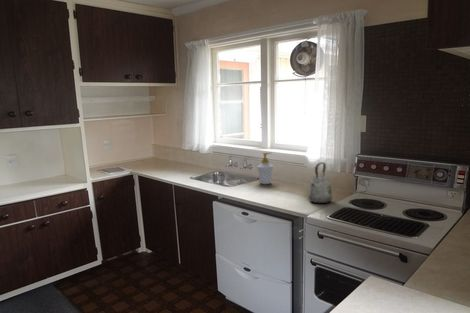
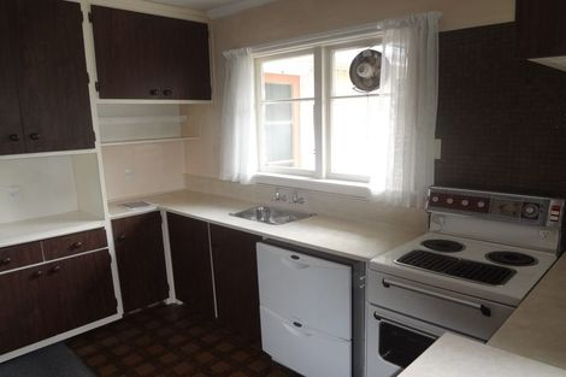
- soap bottle (265, 167)
- kettle (318, 183)
